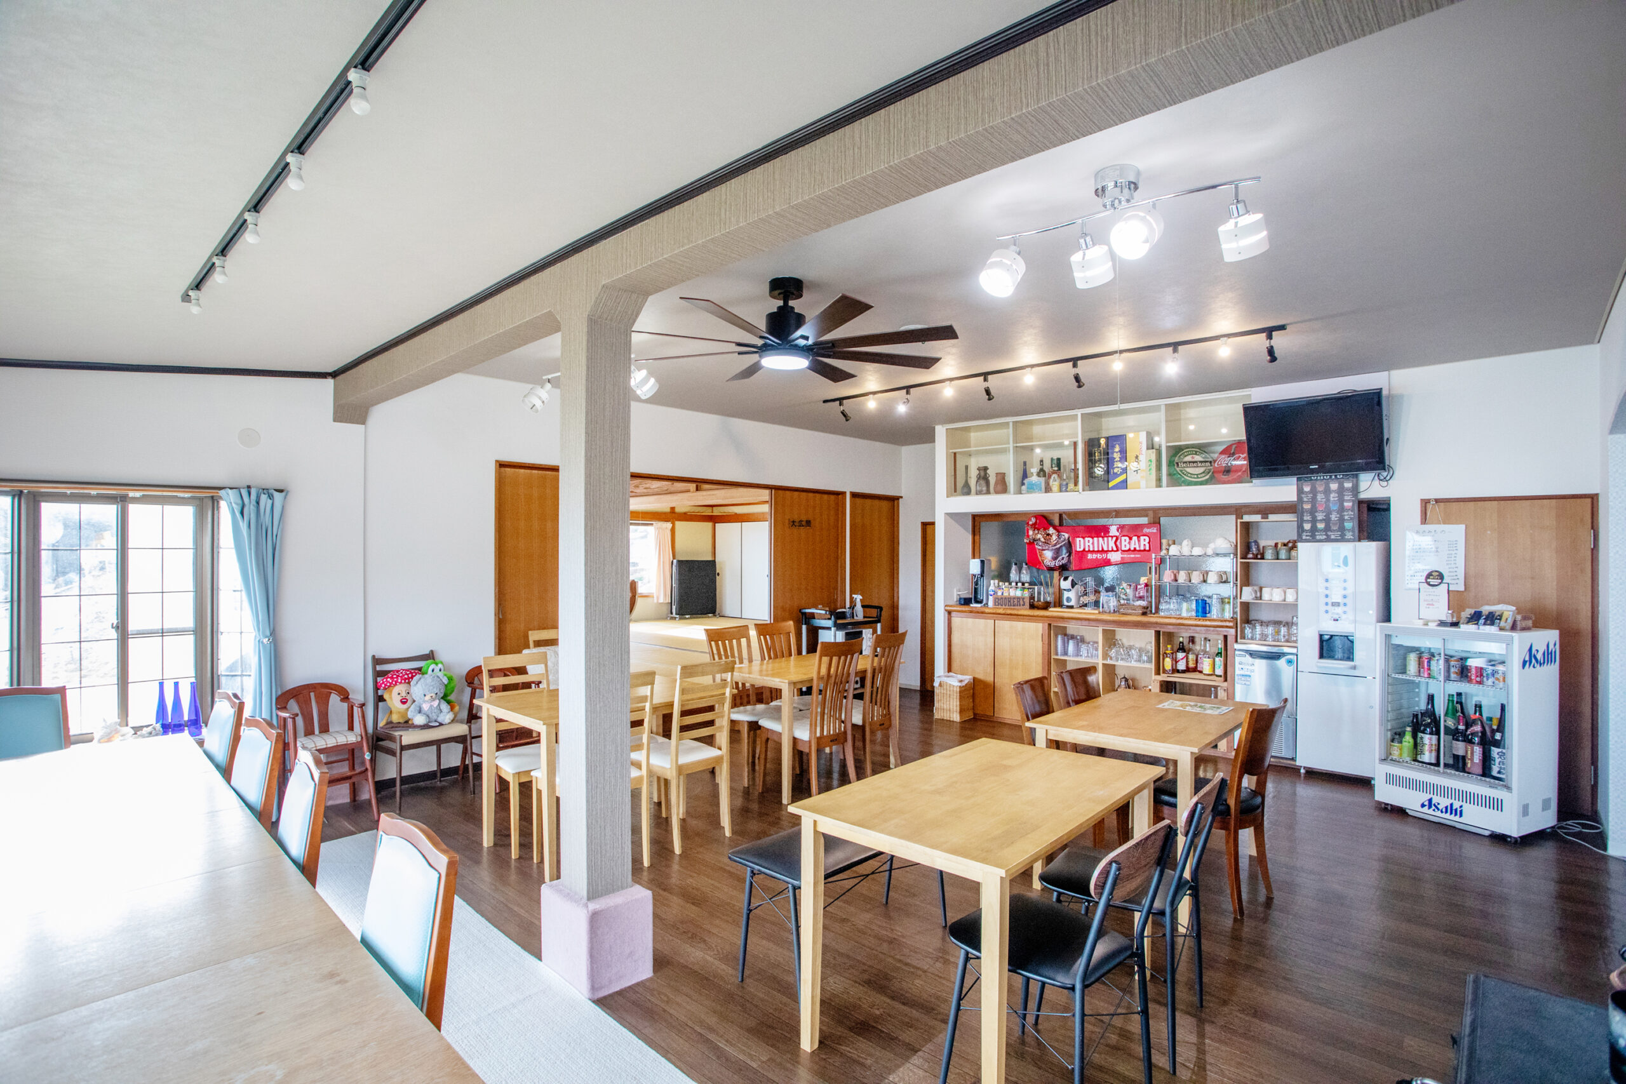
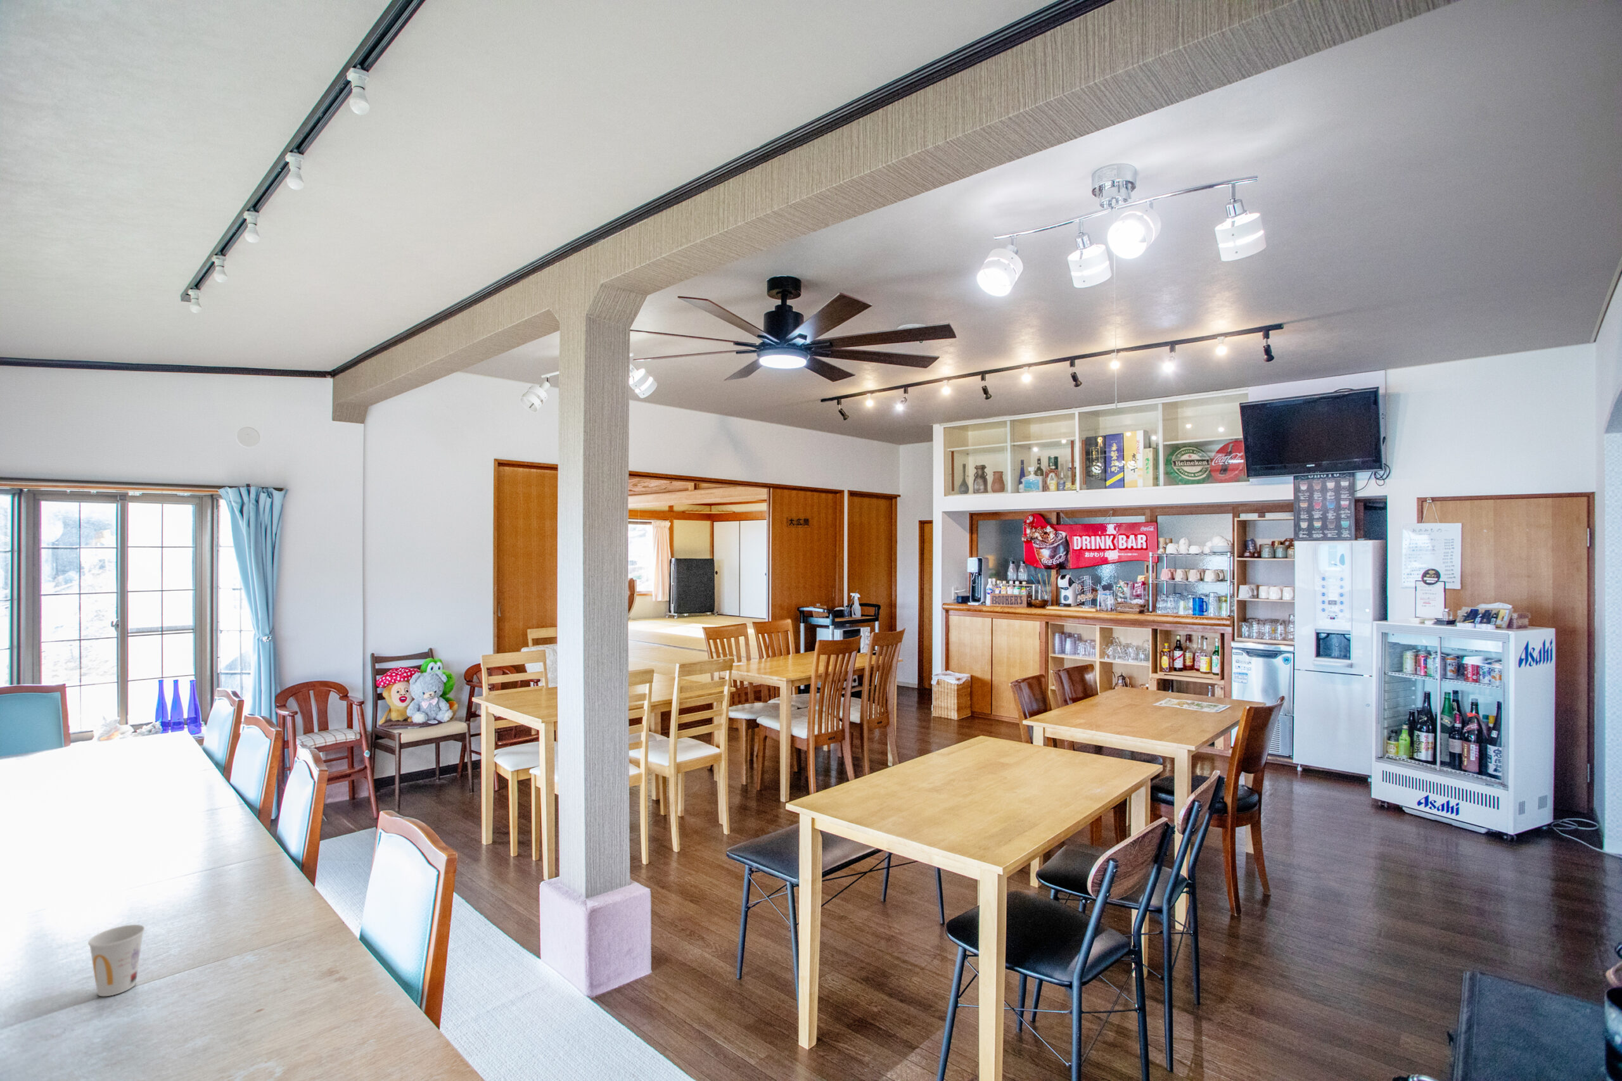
+ cup (117, 962)
